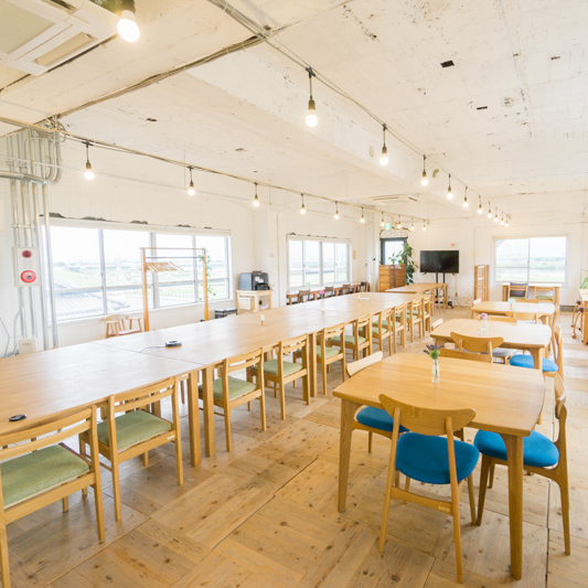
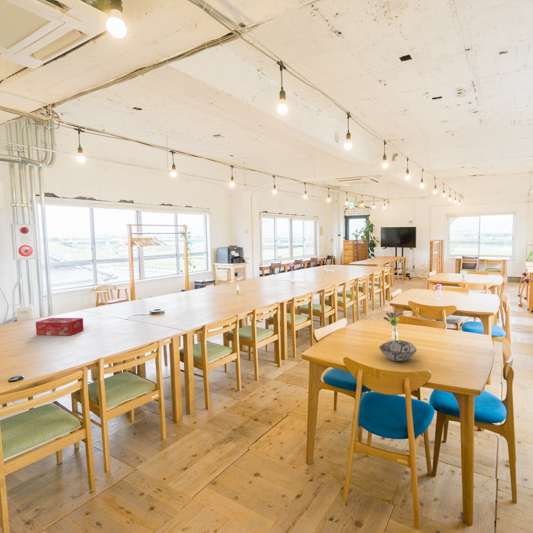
+ decorative bowl (397, 352)
+ tissue box (60, 326)
